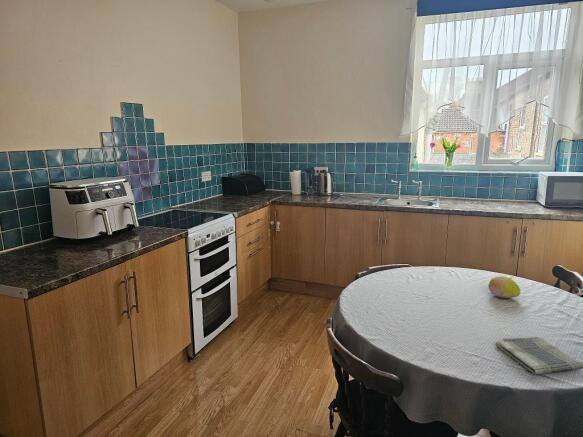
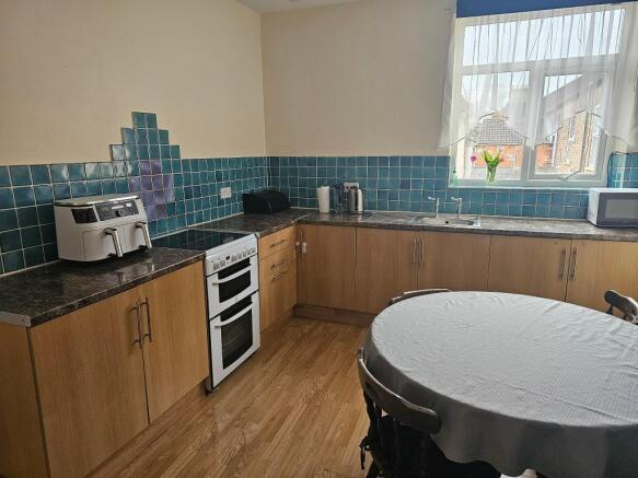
- fruit (504, 287)
- dish towel (537, 352)
